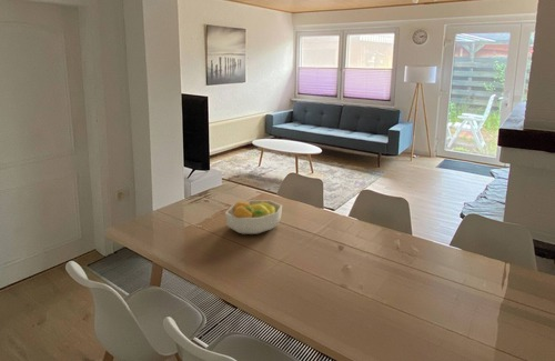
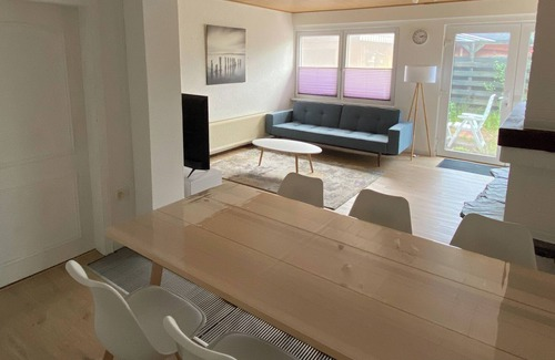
- fruit bowl (254, 213)
